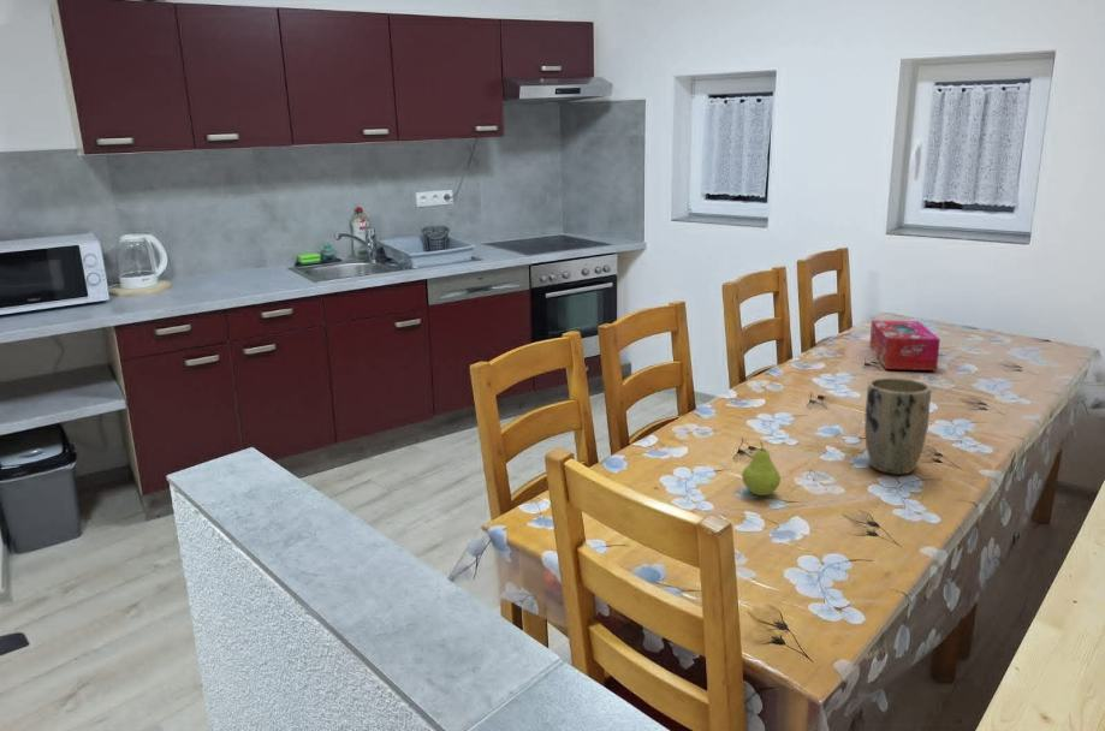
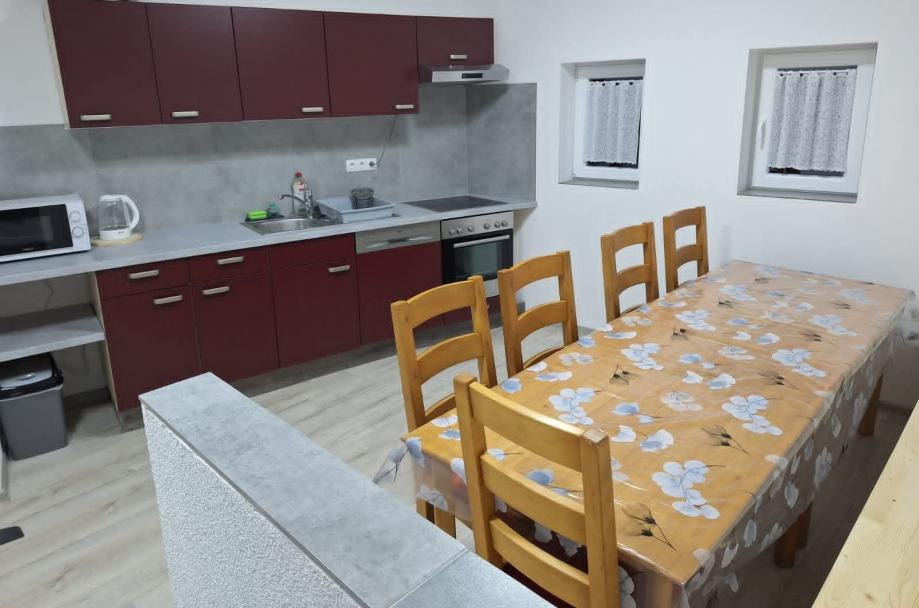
- tissue box (902, 344)
- plant pot (895, 426)
- fruit (761, 468)
